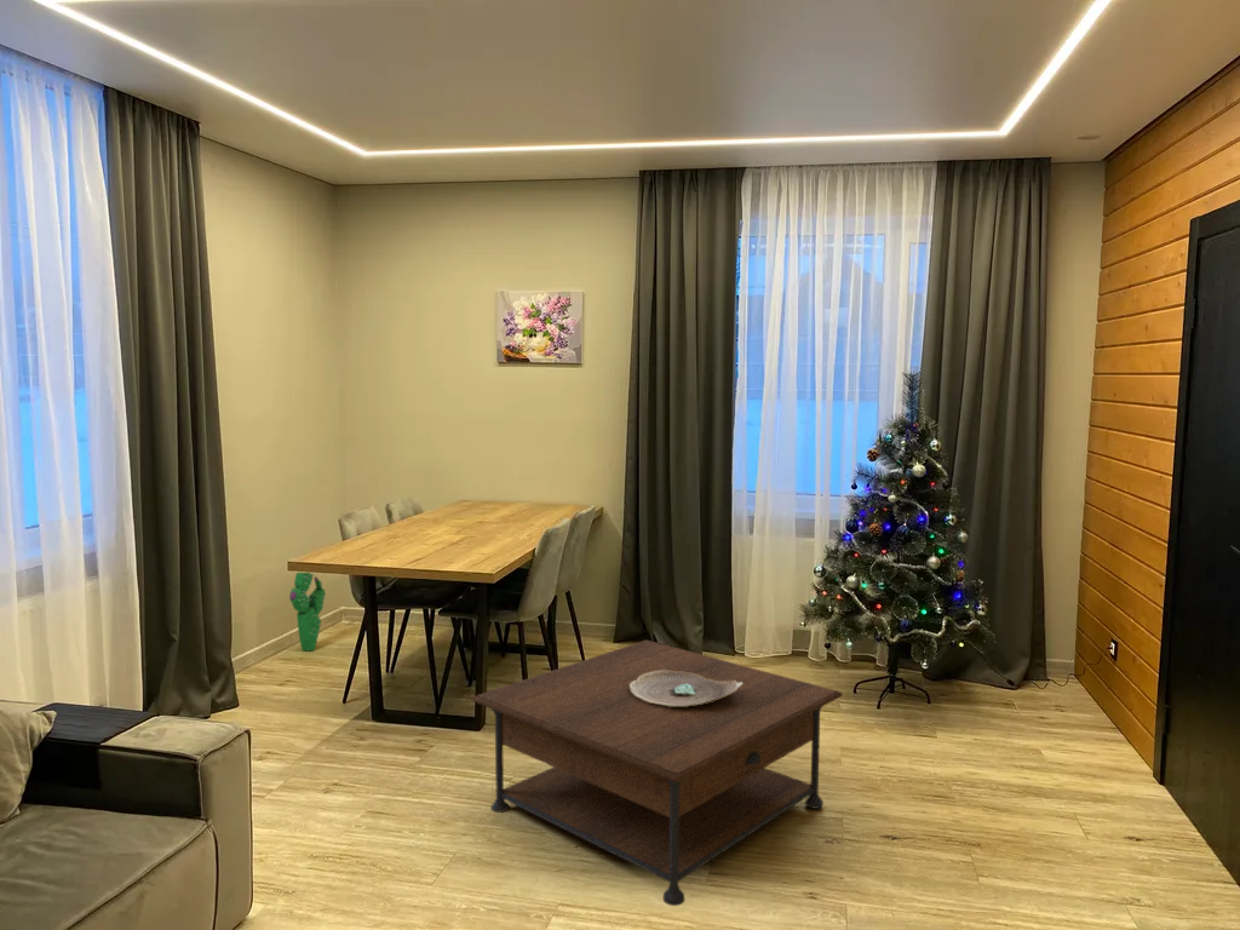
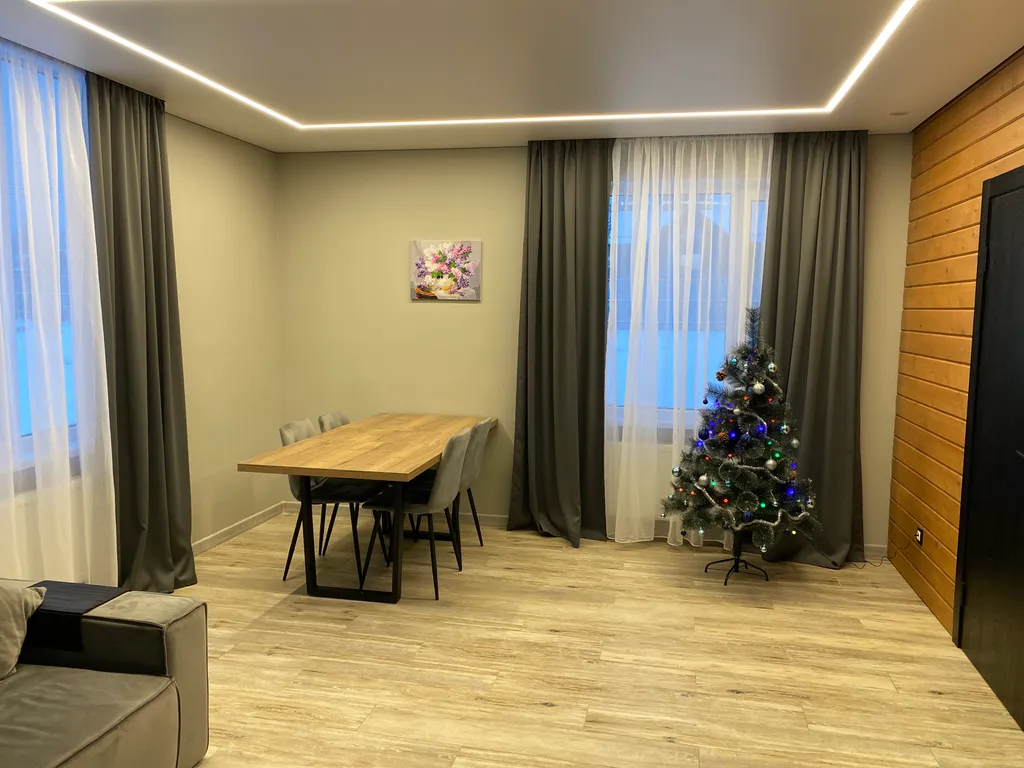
- decorative bowl (683, 684)
- coffee table (658, 750)
- cactus (308, 603)
